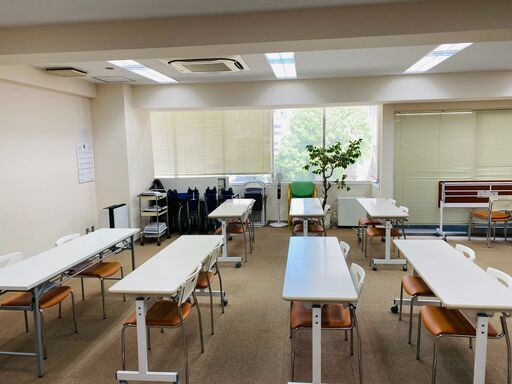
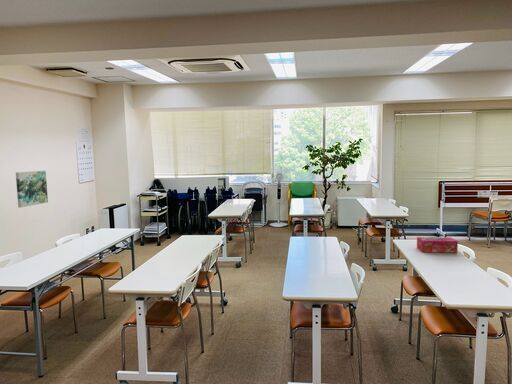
+ tissue box (436, 244)
+ wall art (32, 188)
